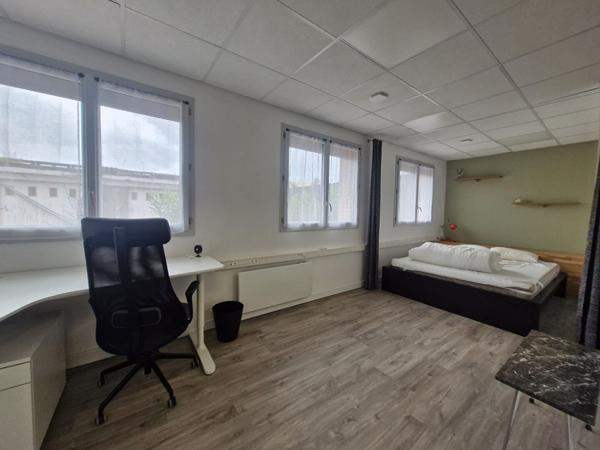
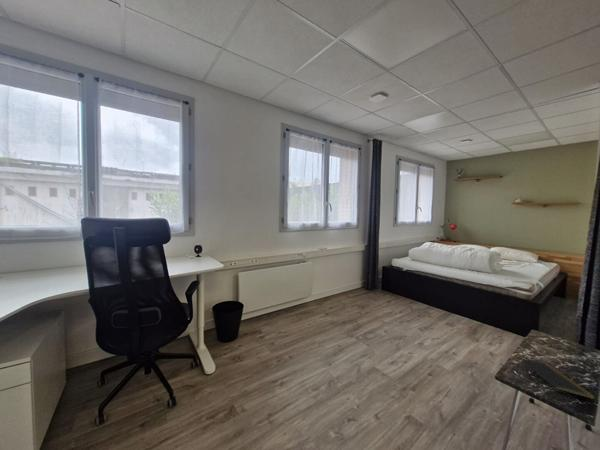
+ notepad (552, 375)
